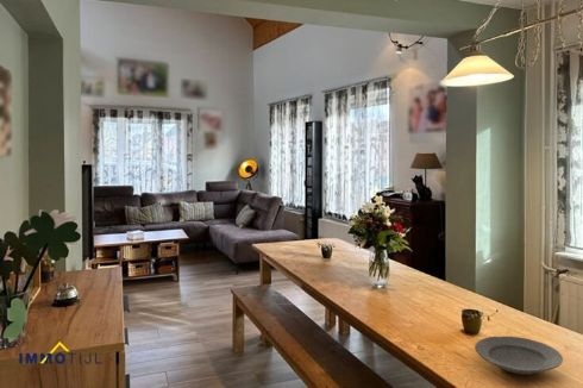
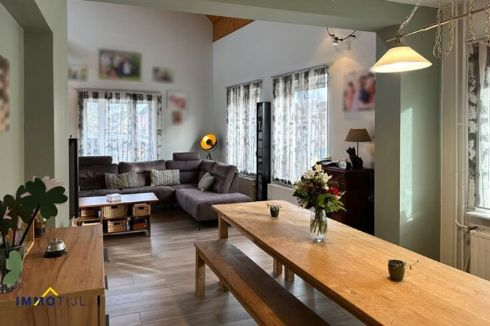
- plate (516, 358)
